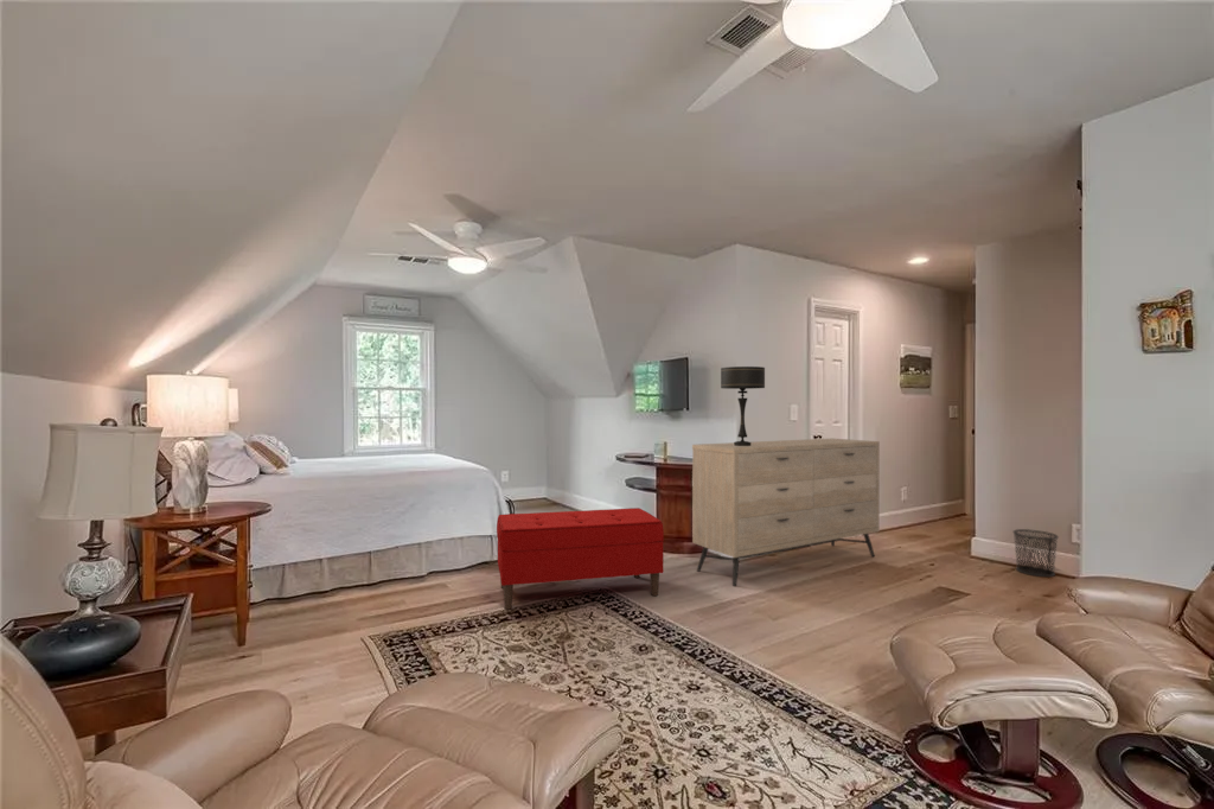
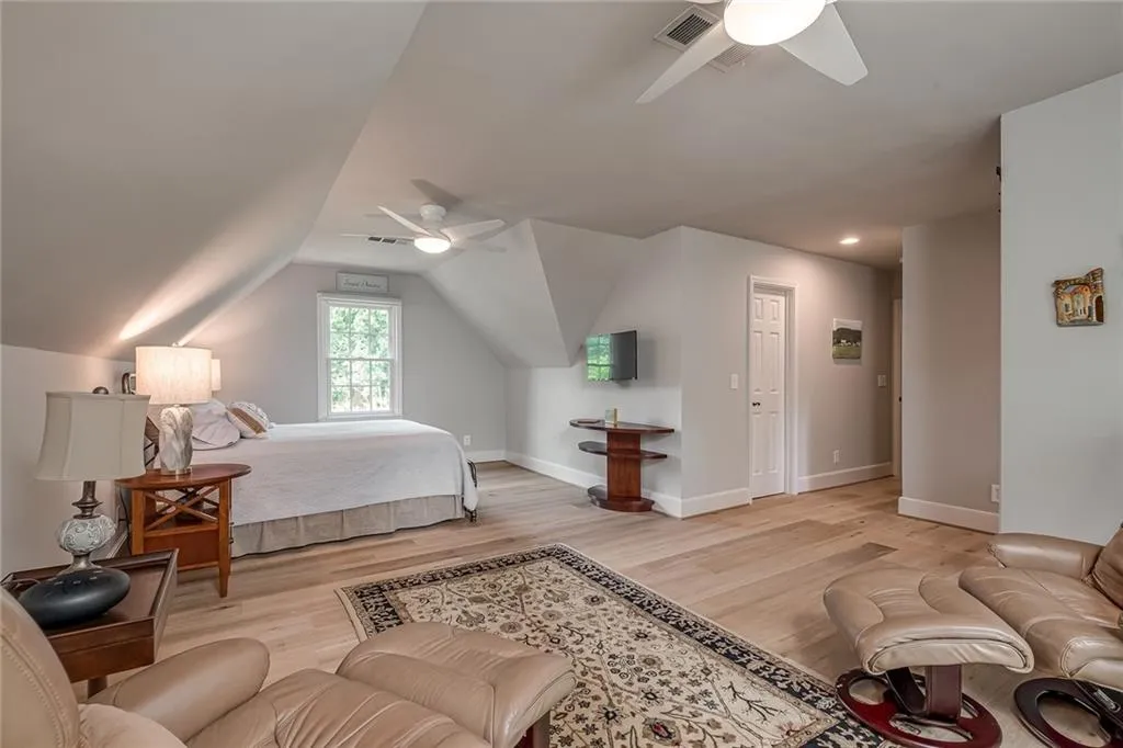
- bench (577, 554)
- waste bin (1035, 552)
- dresser (790, 503)
- table lamp (742, 406)
